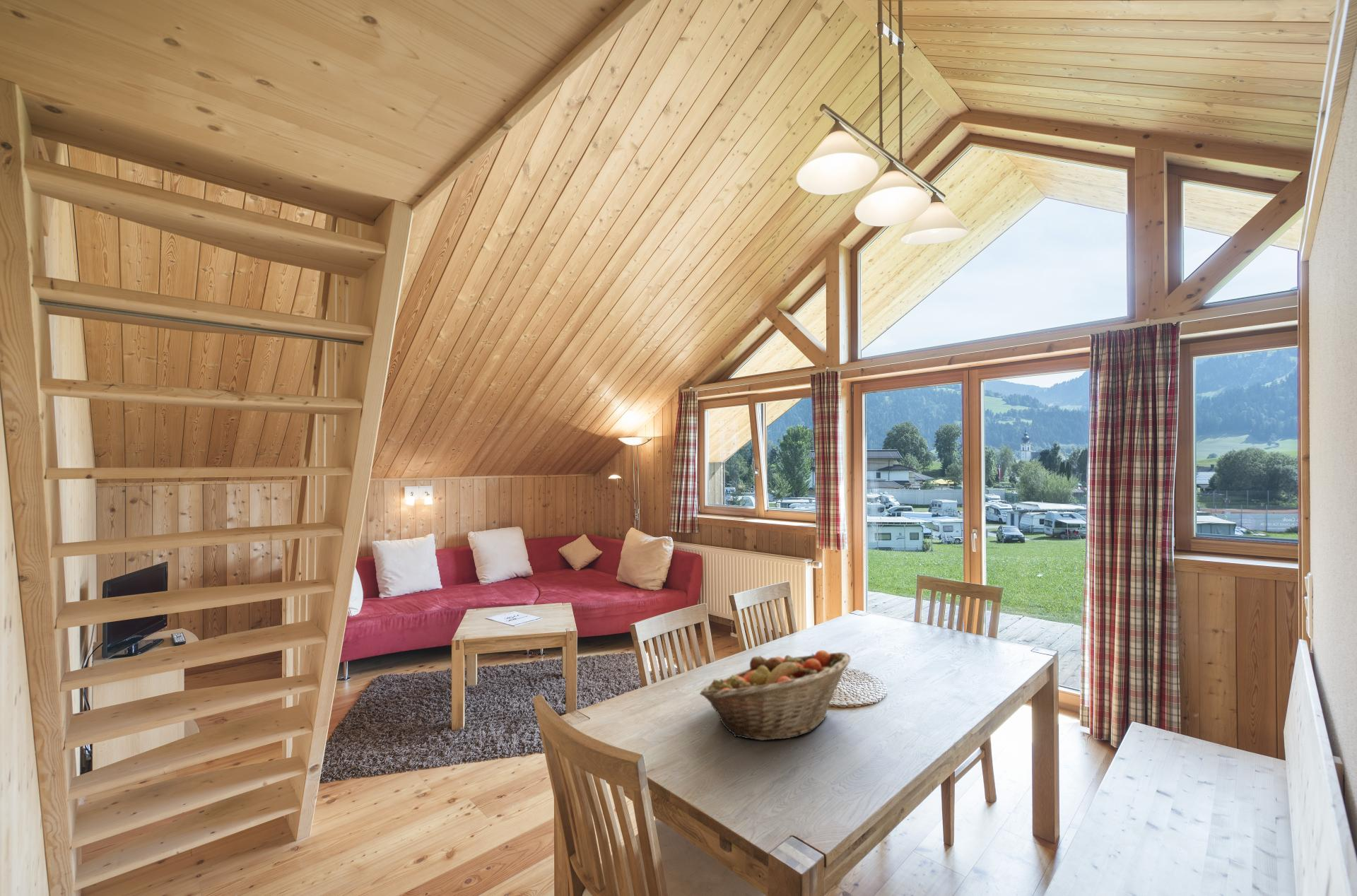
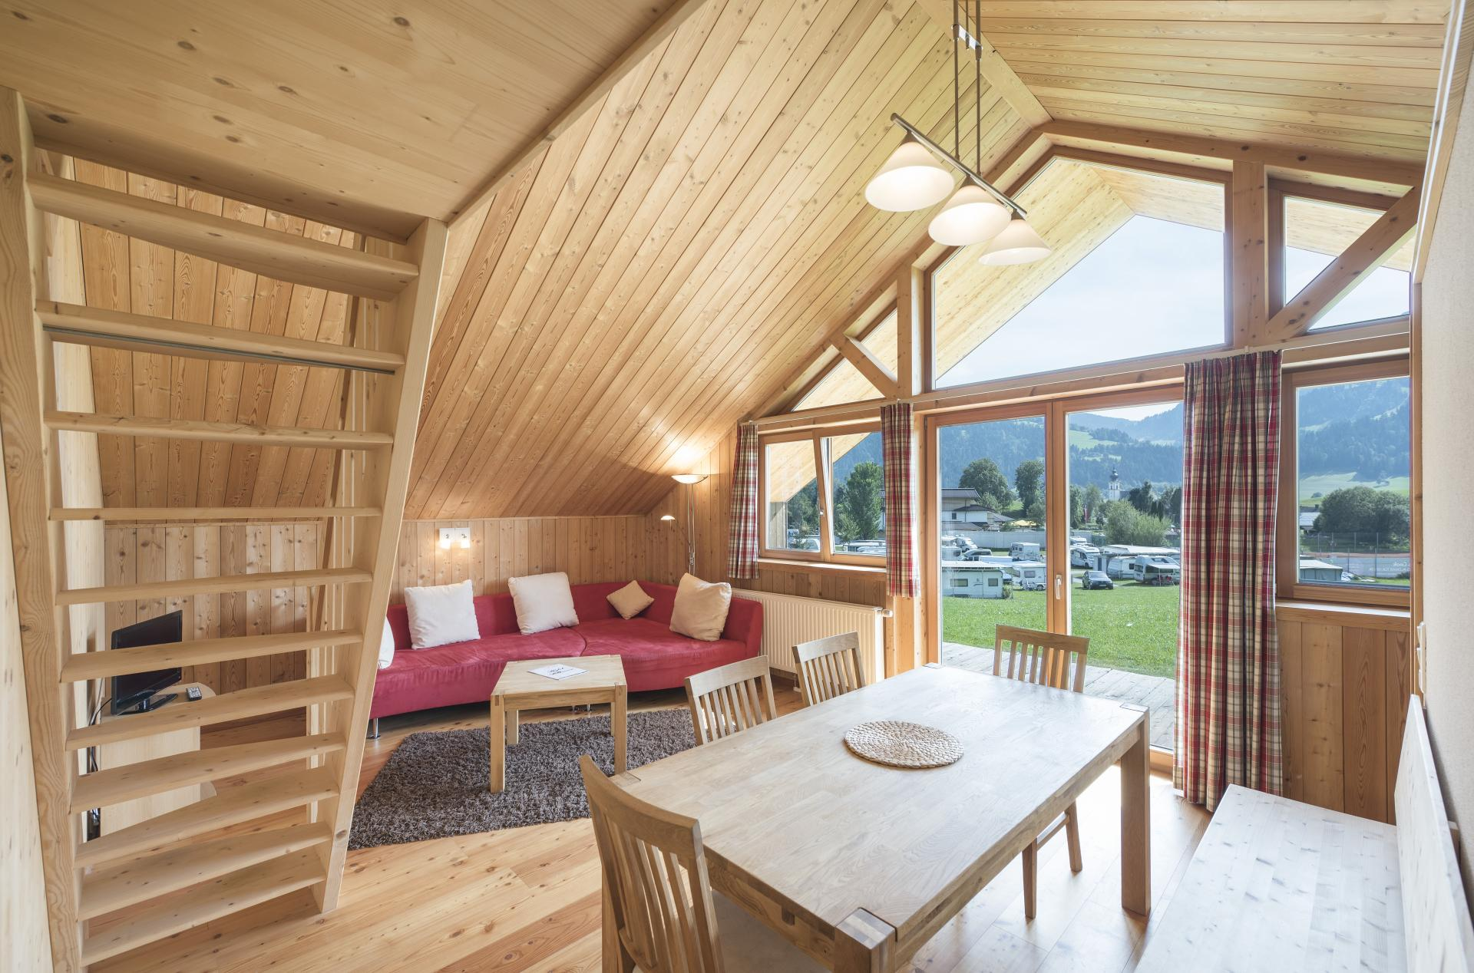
- fruit basket (777, 686)
